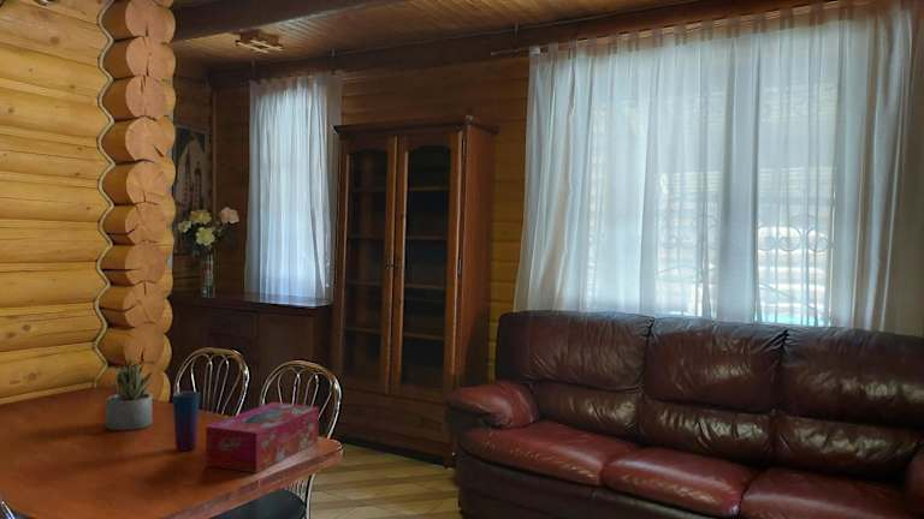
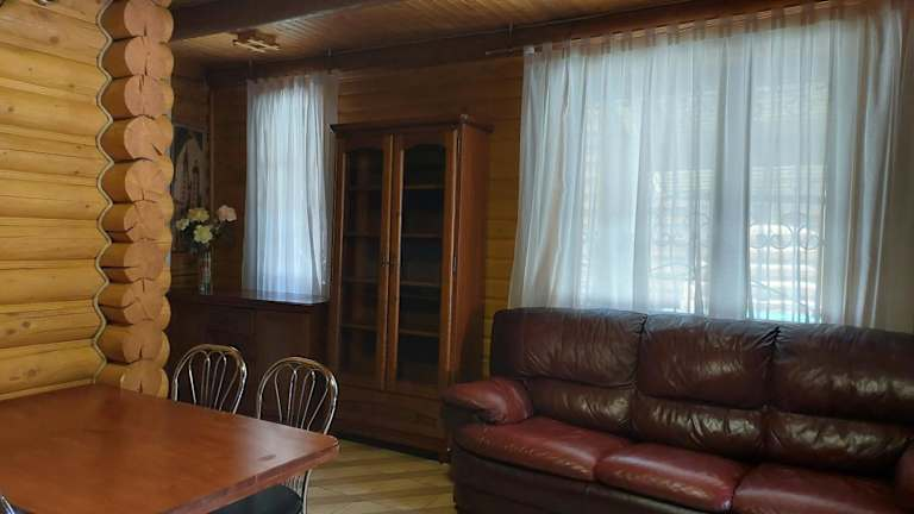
- tissue box (265, 434)
- cup (185, 420)
- succulent plant (129, 392)
